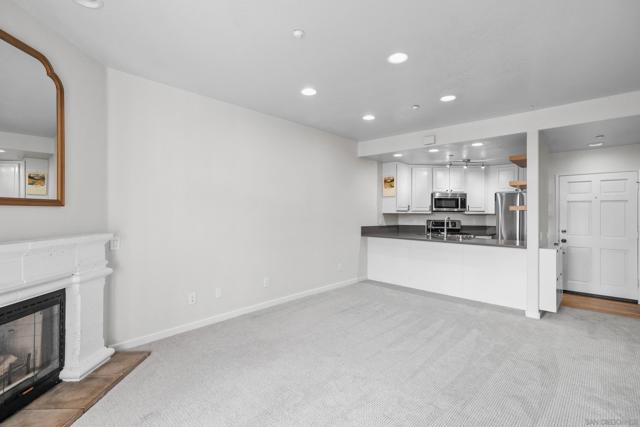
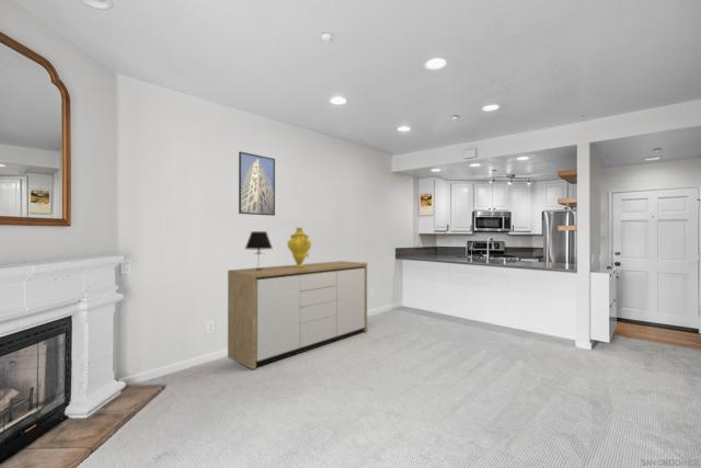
+ table lamp (258, 250)
+ sideboard (306, 304)
+ decorative urn (299, 247)
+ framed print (257, 184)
